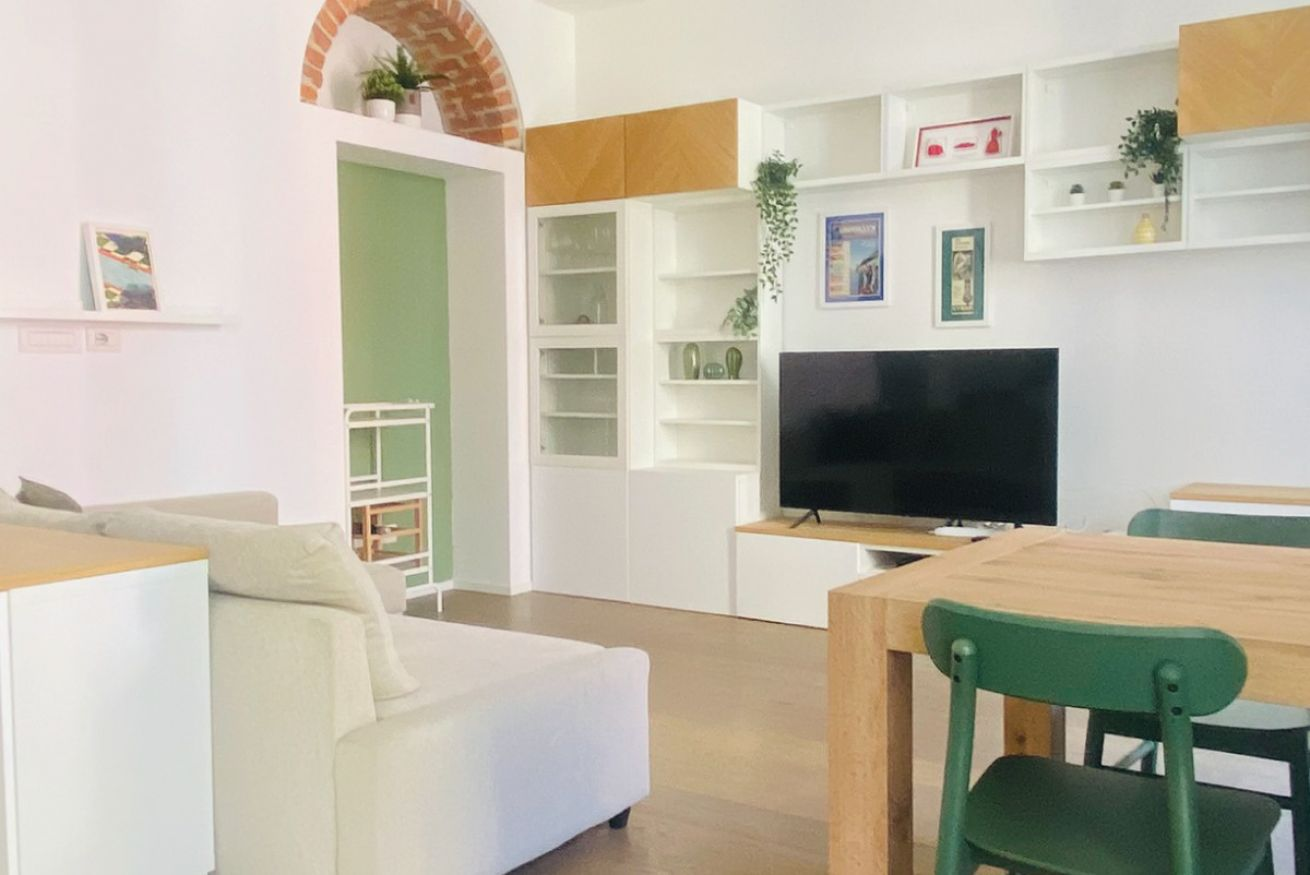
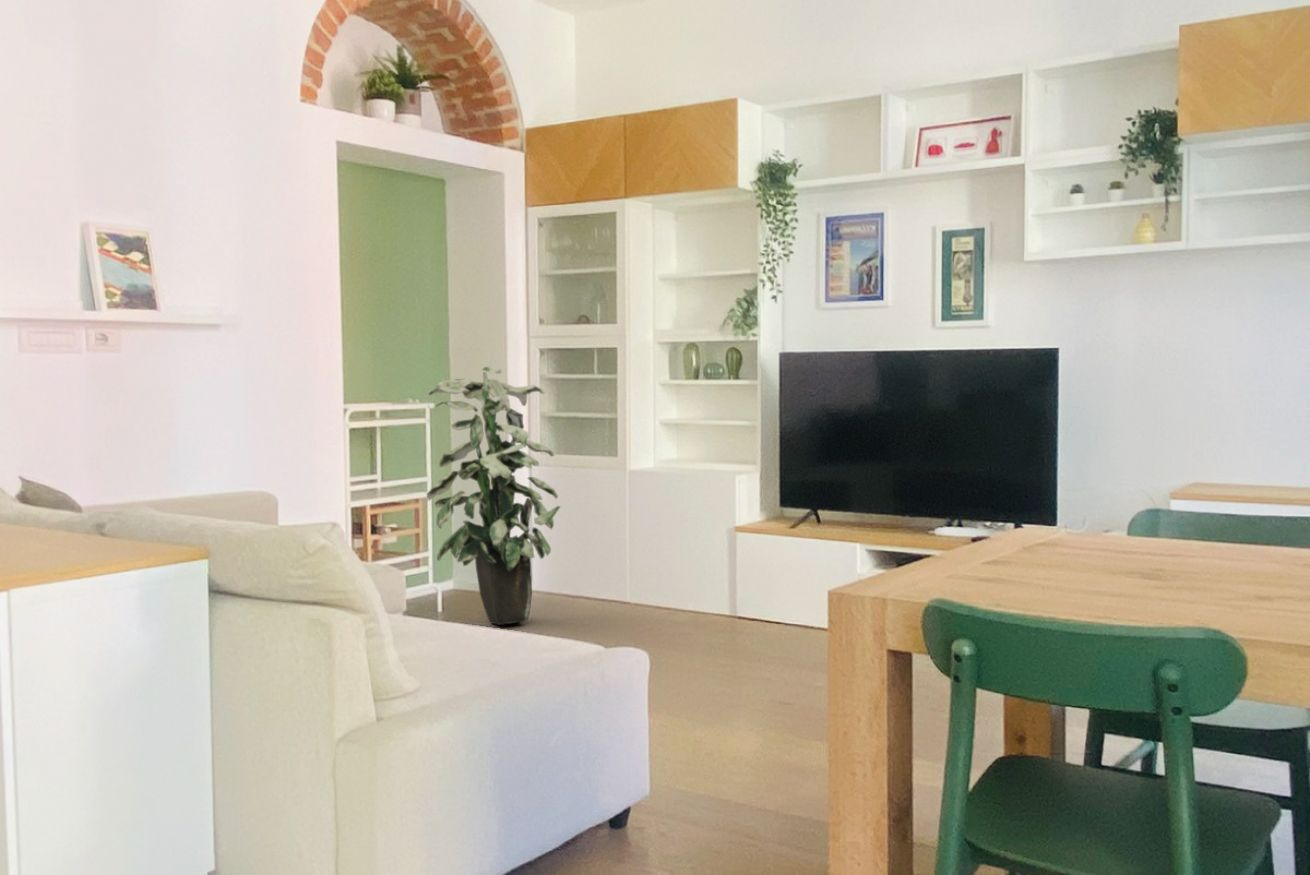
+ indoor plant (493, 495)
